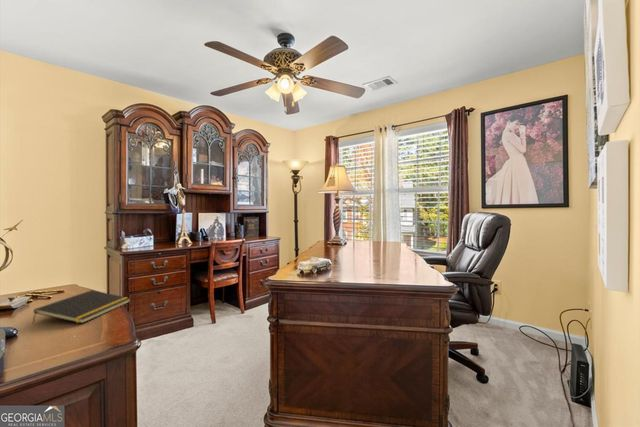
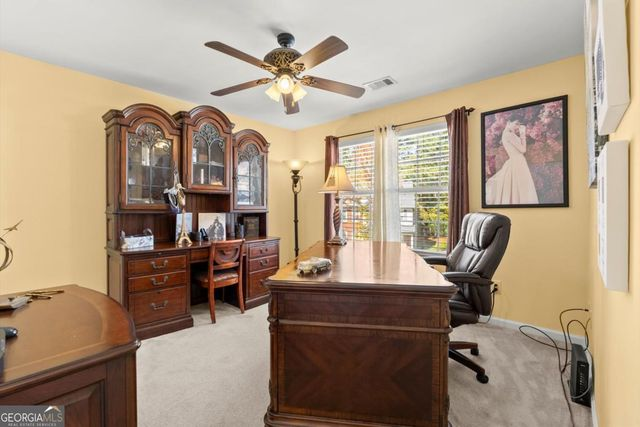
- notepad (87, 304)
